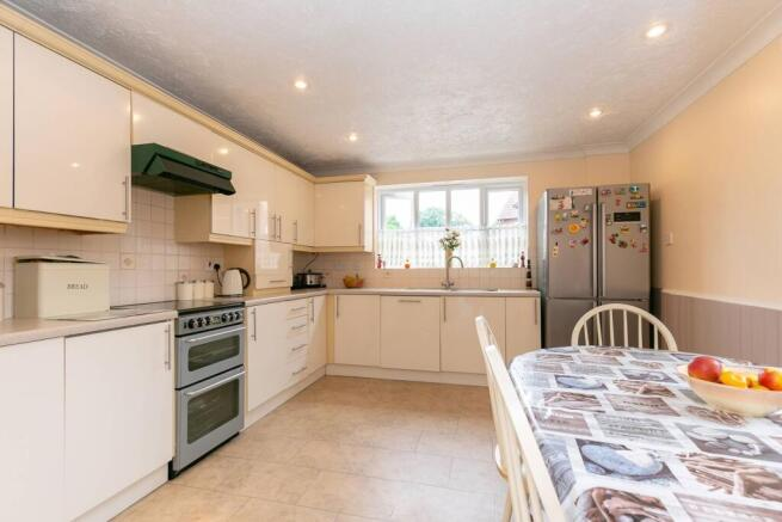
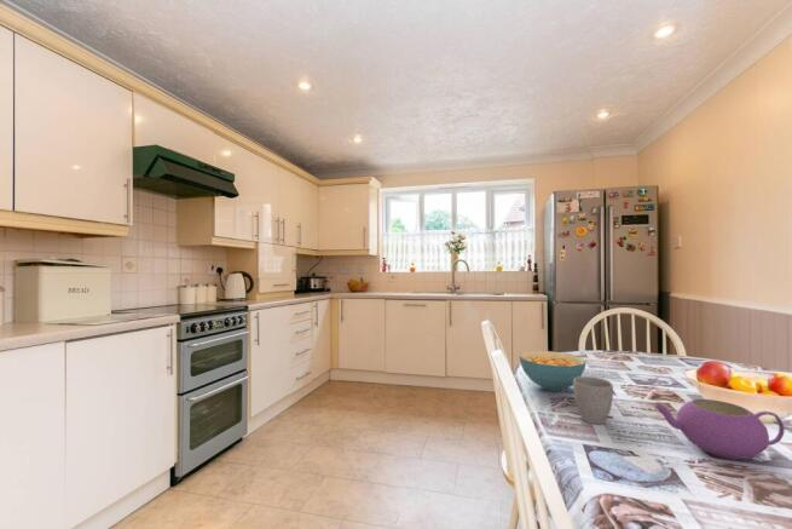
+ teapot (716, 427)
+ cereal bowl (551, 373)
+ mug (591, 398)
